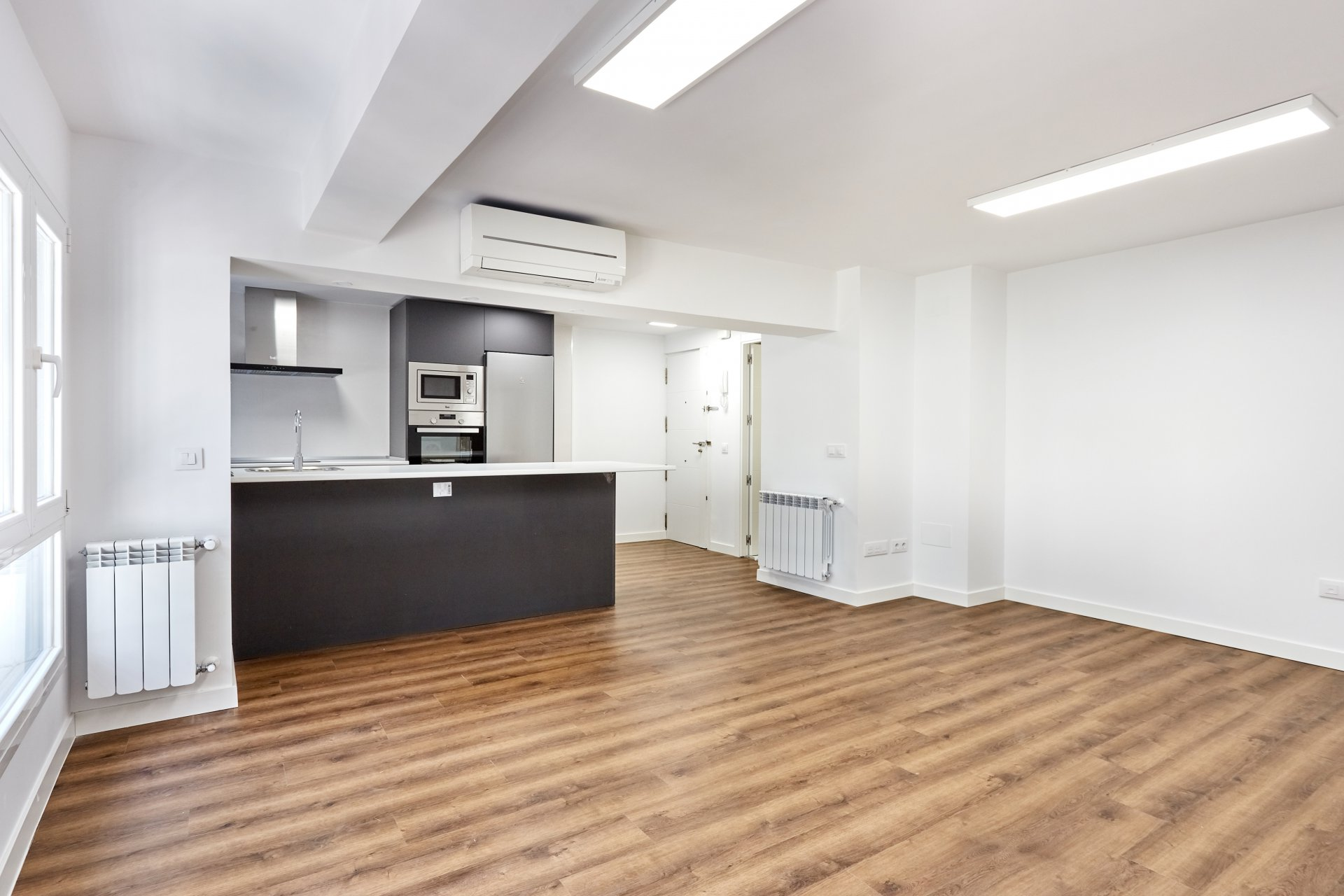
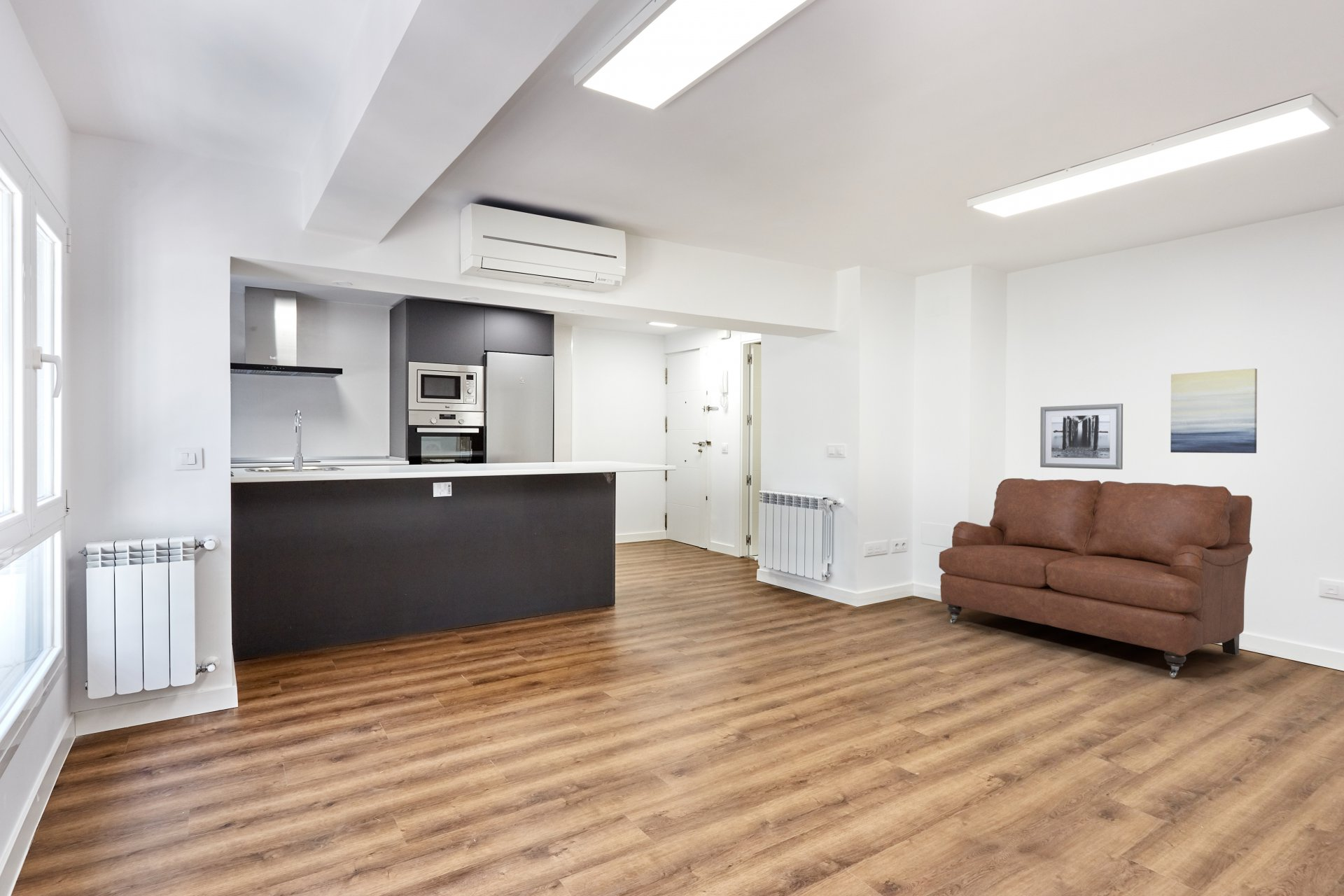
+ wall art (1079, 437)
+ sofa (1086, 558)
+ wall art (1212, 412)
